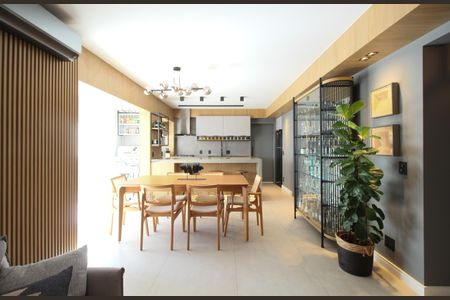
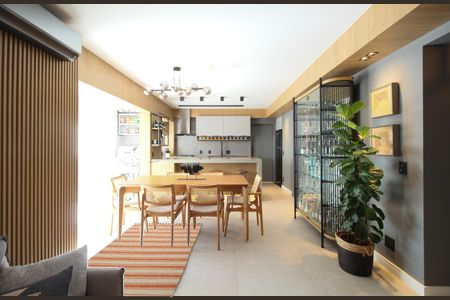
+ rug (145, 250)
